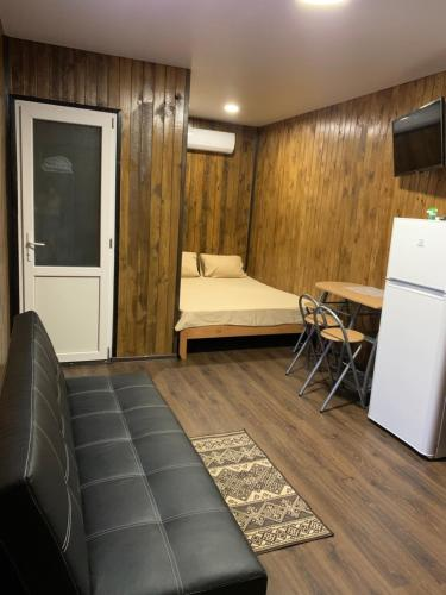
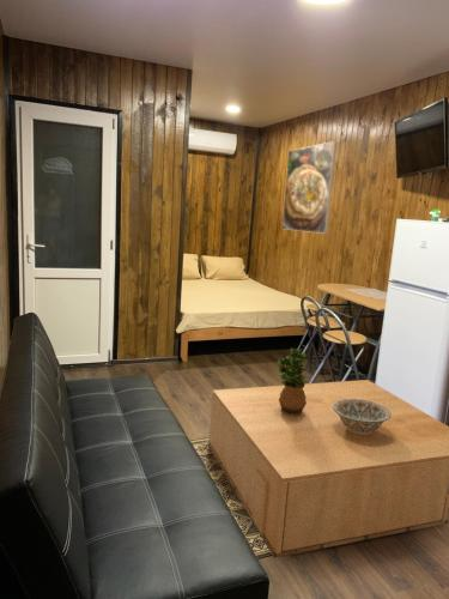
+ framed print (307, 189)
+ decorative bowl (360, 418)
+ potted plant (291, 380)
+ coffee table (332, 448)
